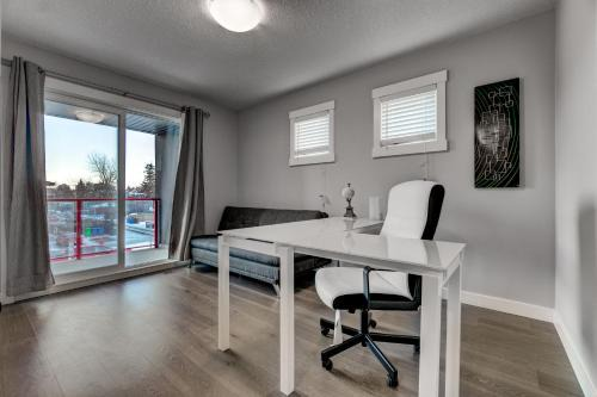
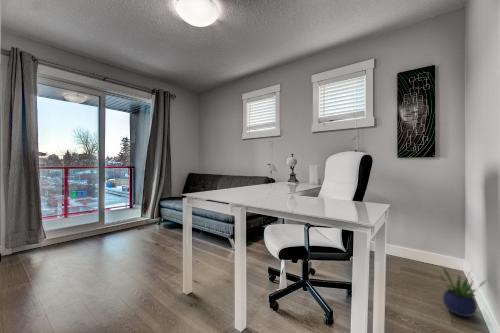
+ potted plant (462, 293)
